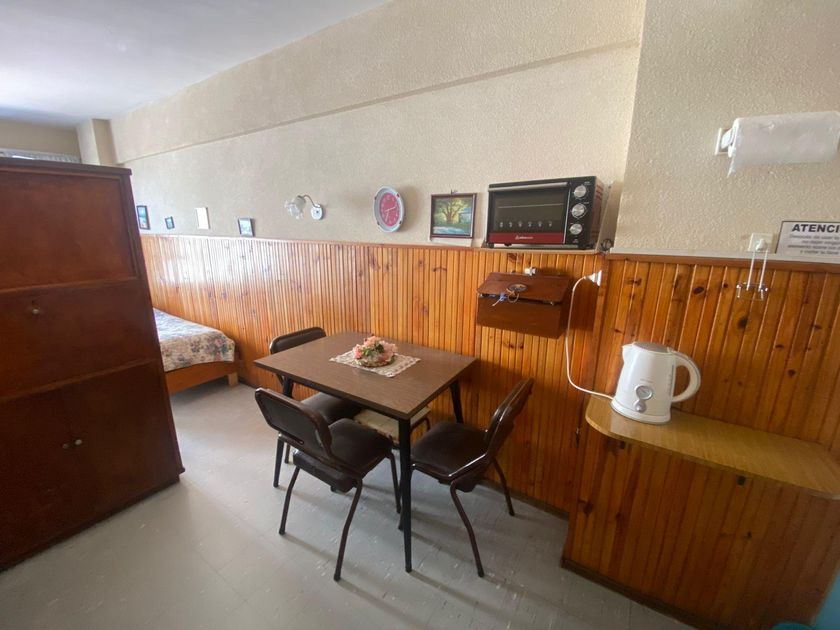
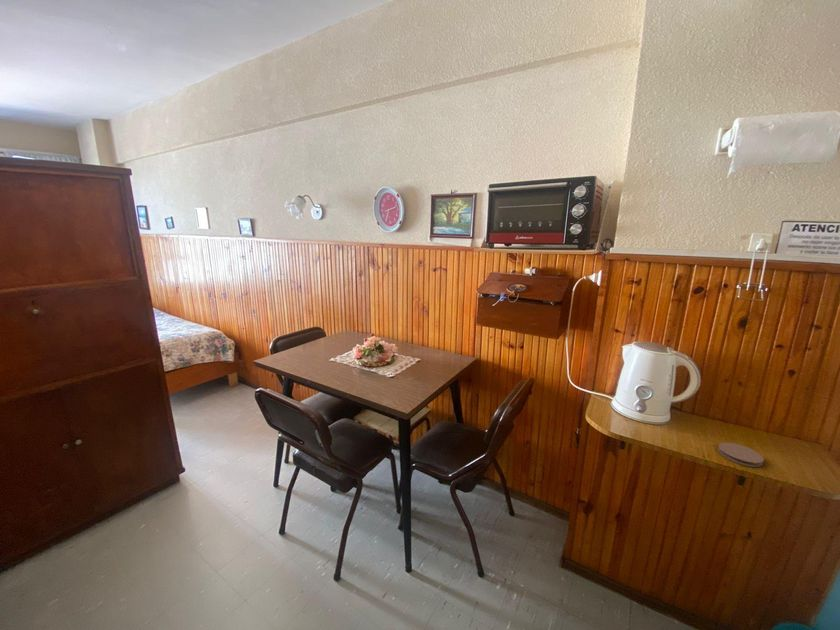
+ coaster (740, 454)
